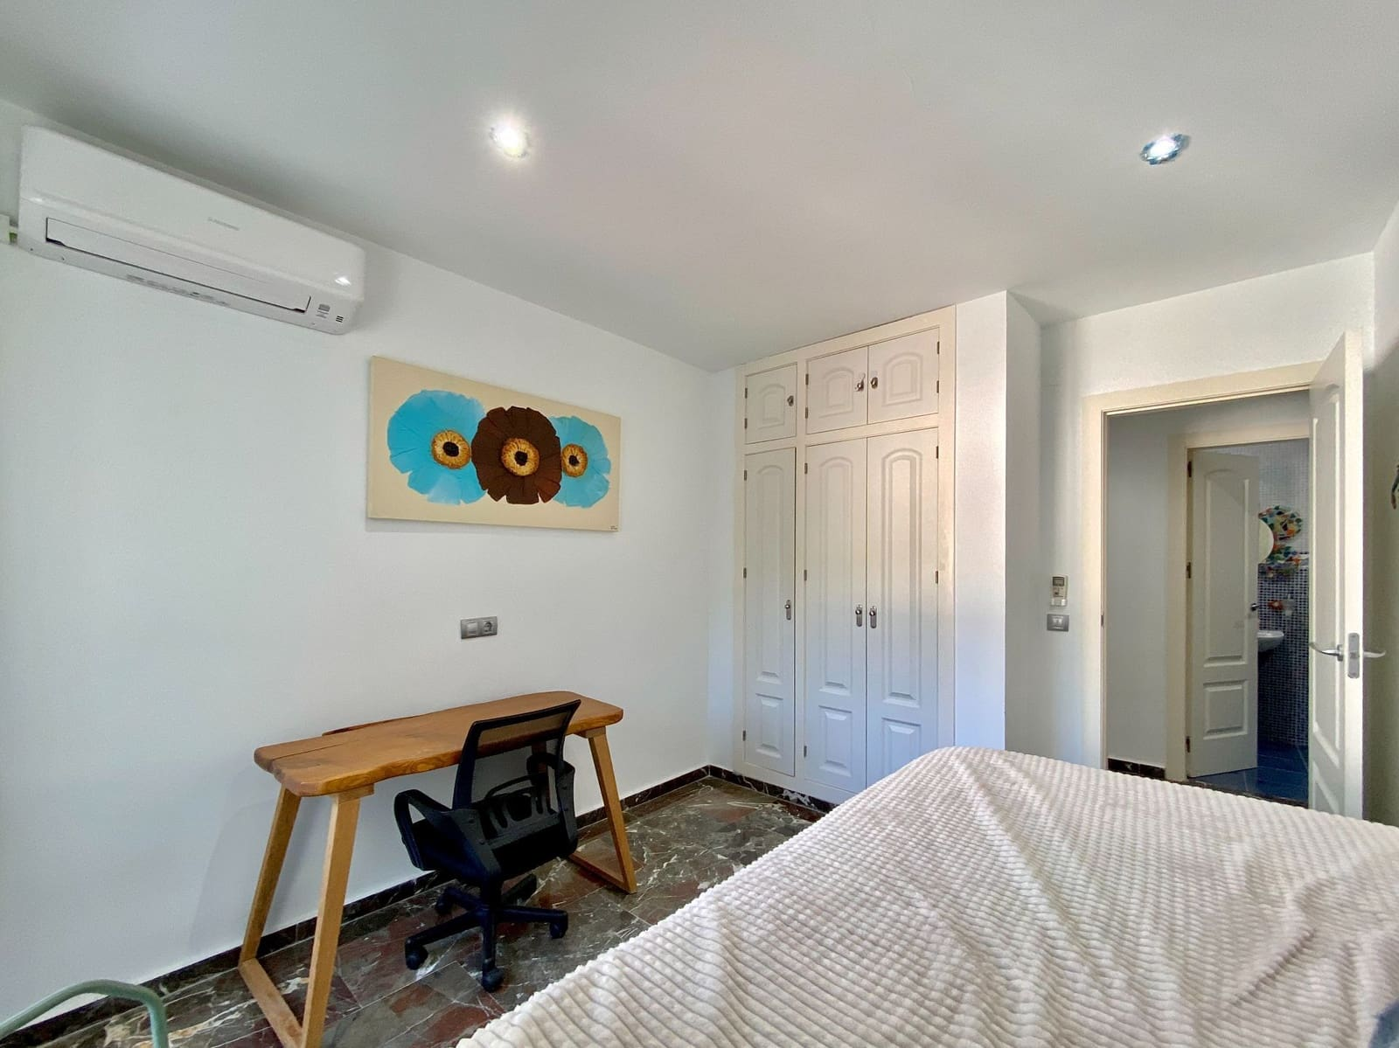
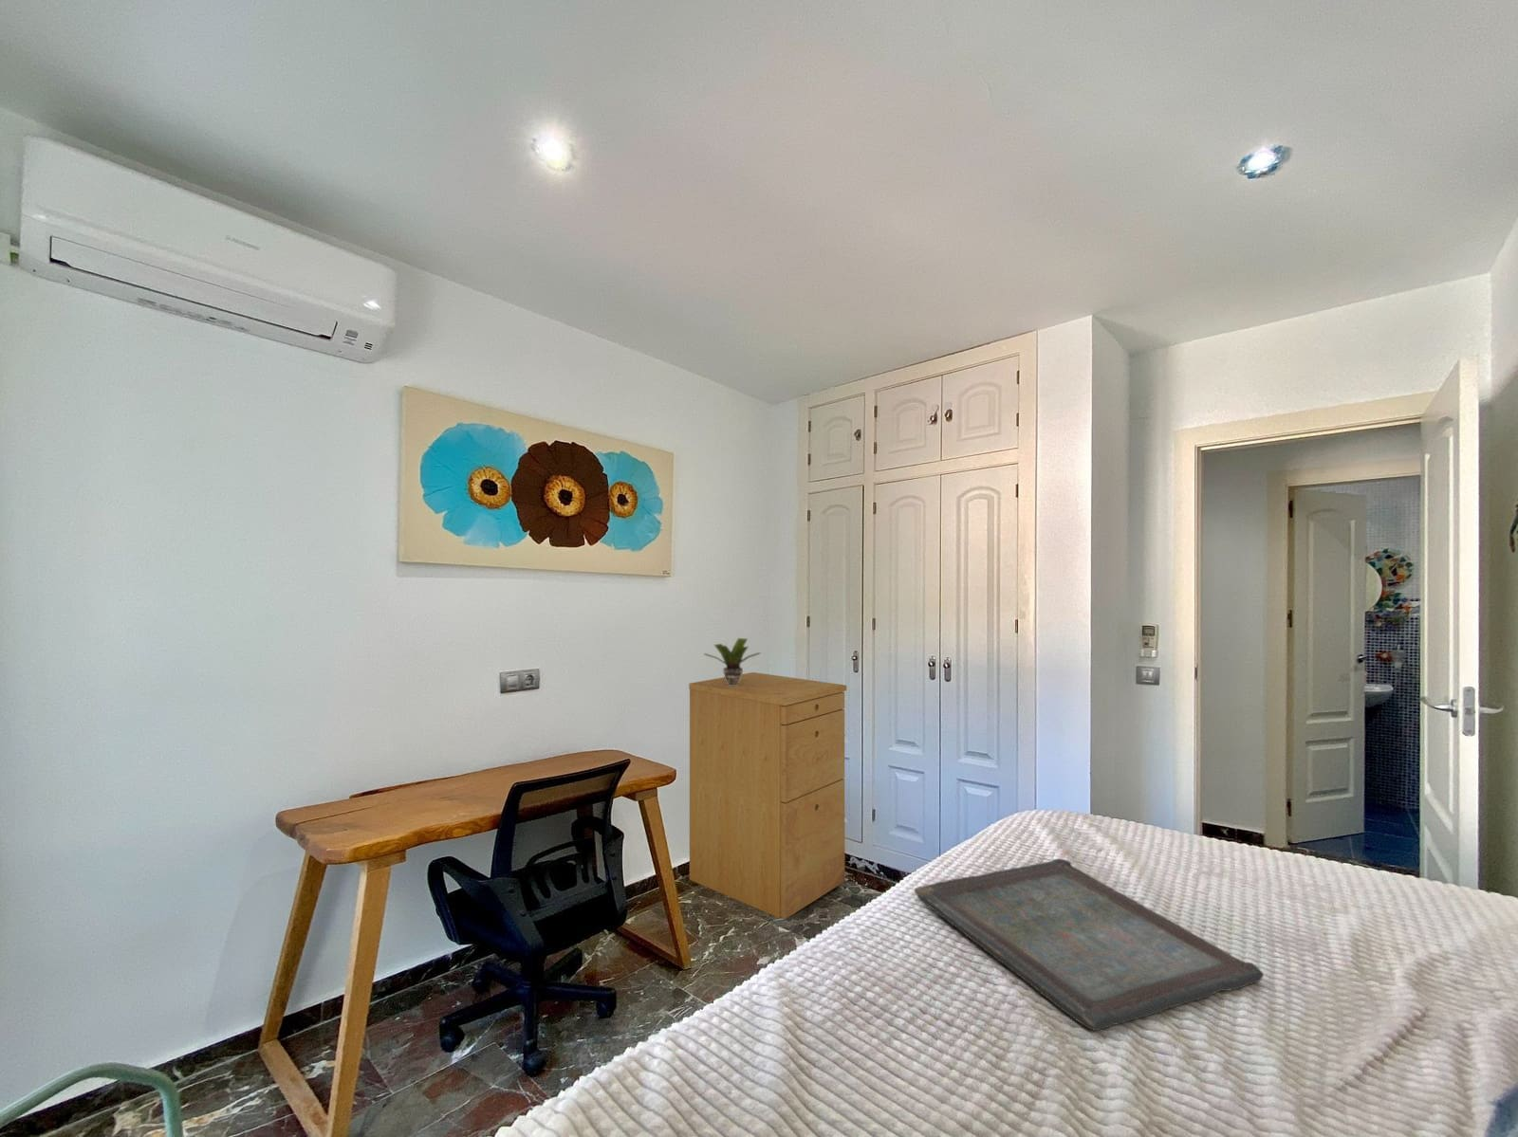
+ potted plant (731, 662)
+ serving tray (1069, 927)
+ filing cabinet (767, 783)
